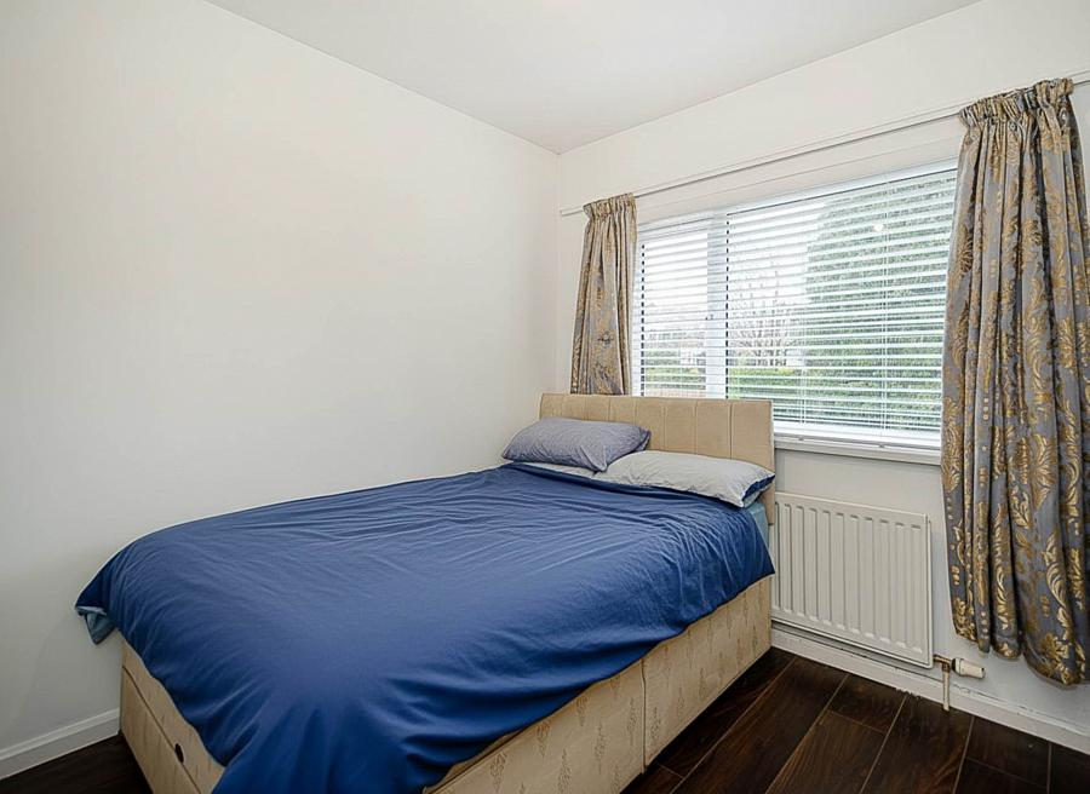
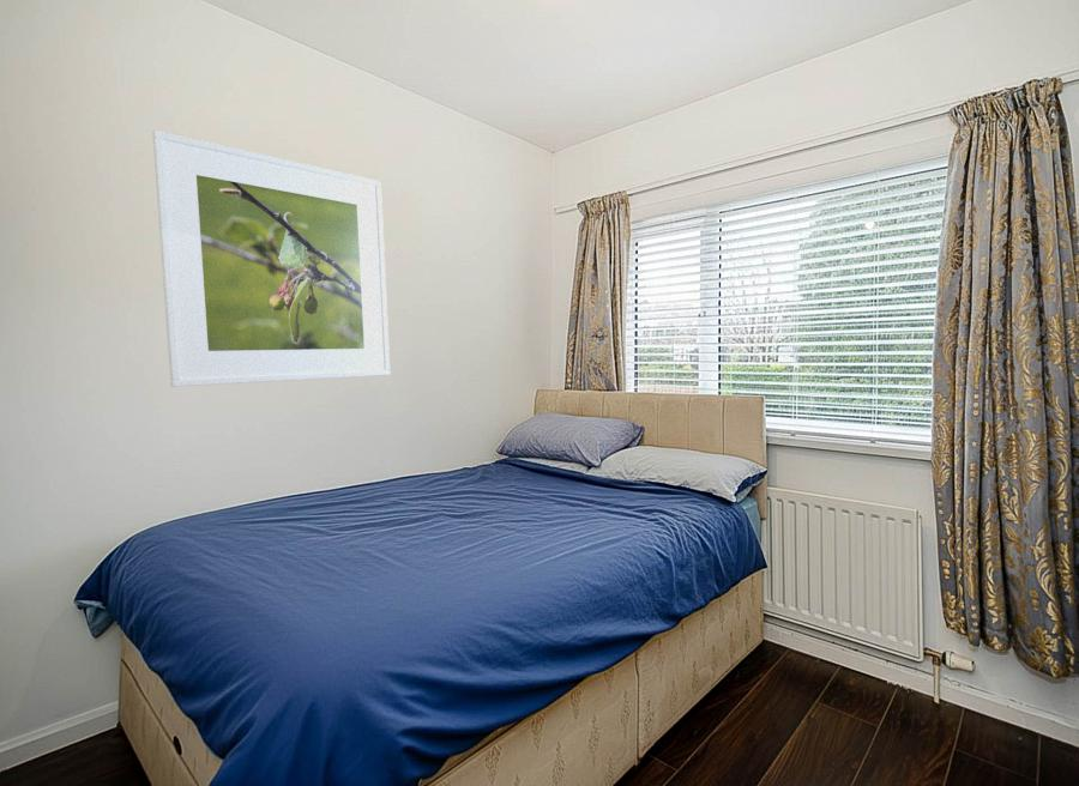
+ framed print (288, 271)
